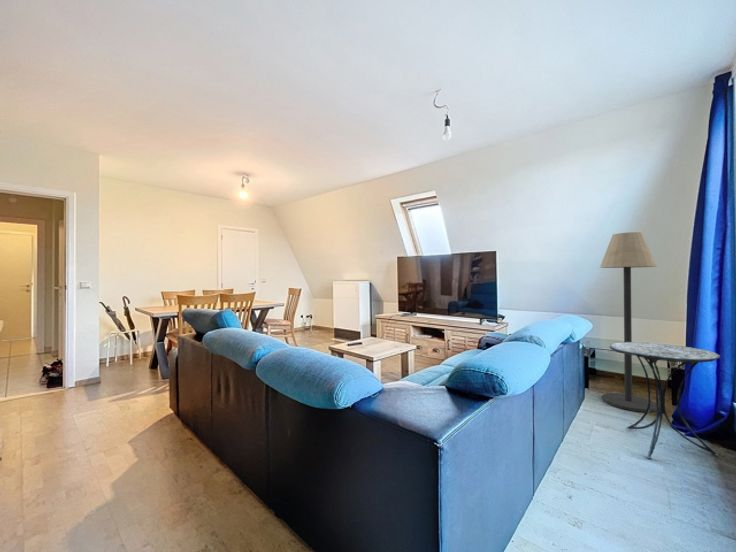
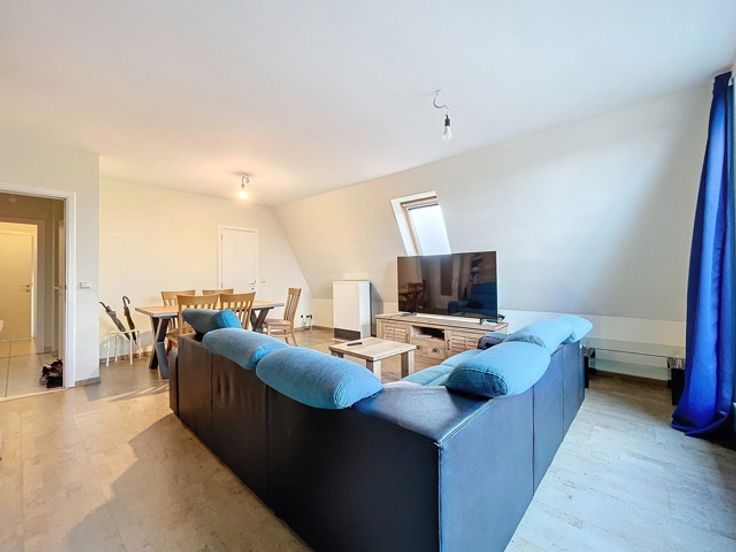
- floor lamp (627, 318)
- side table (661, 397)
